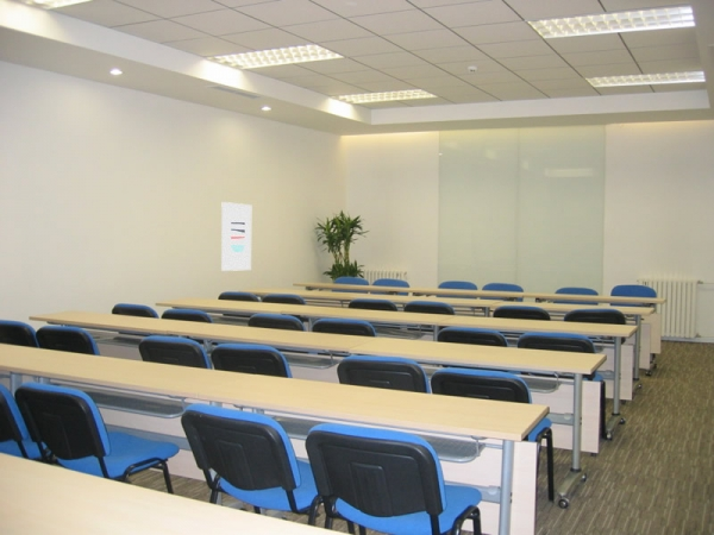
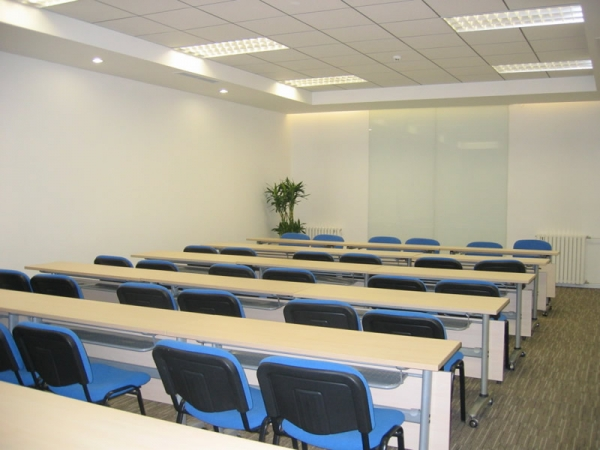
- wall art (237, 237)
